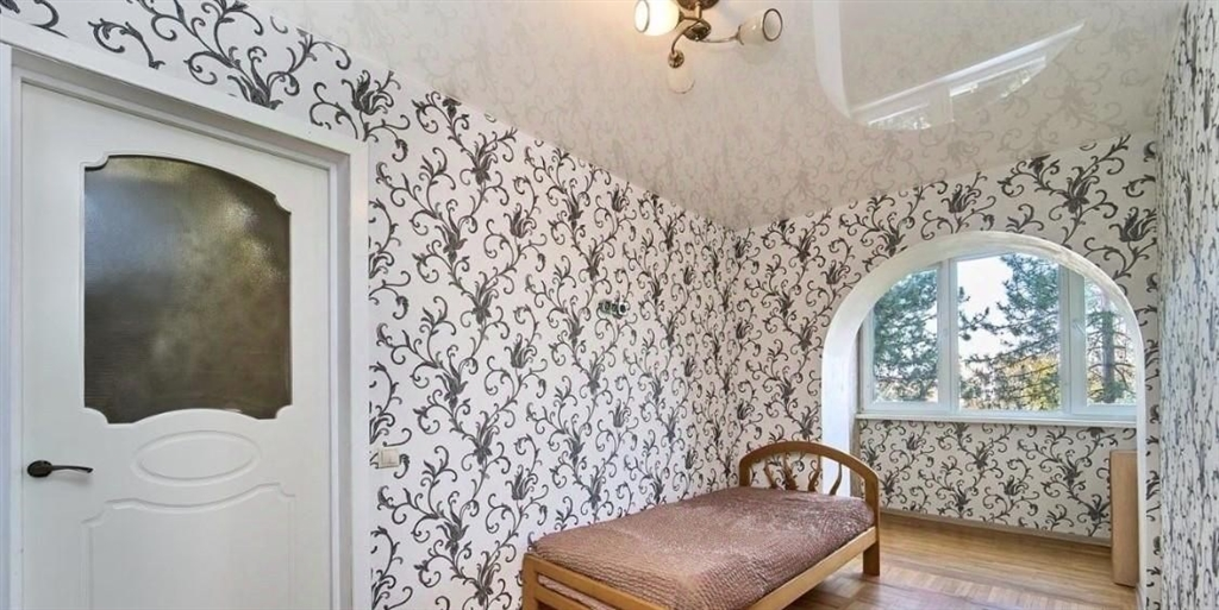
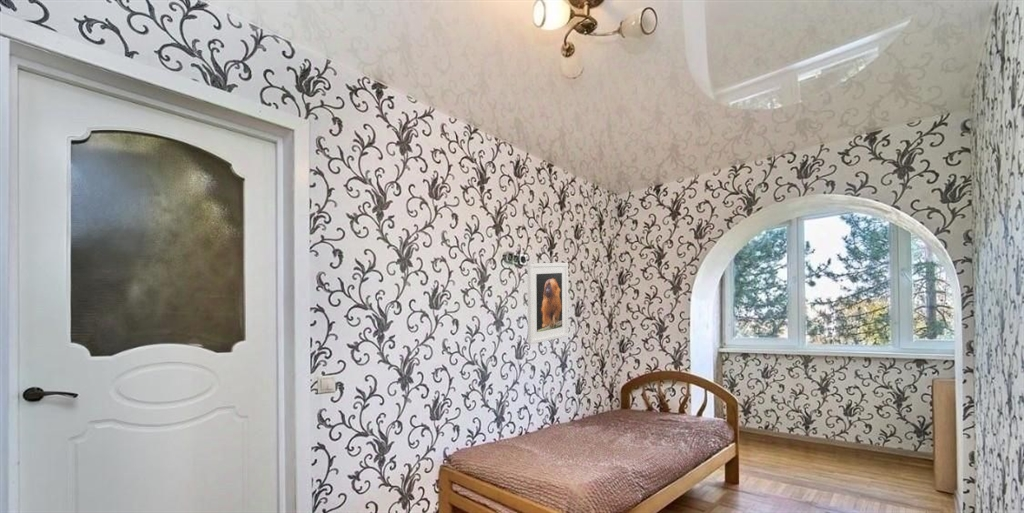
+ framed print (549, 301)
